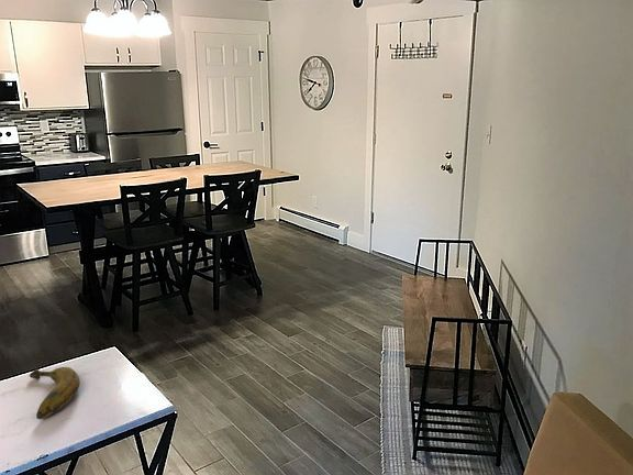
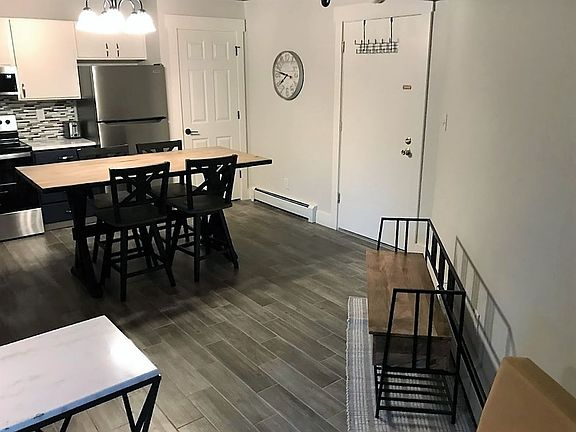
- banana (47, 395)
